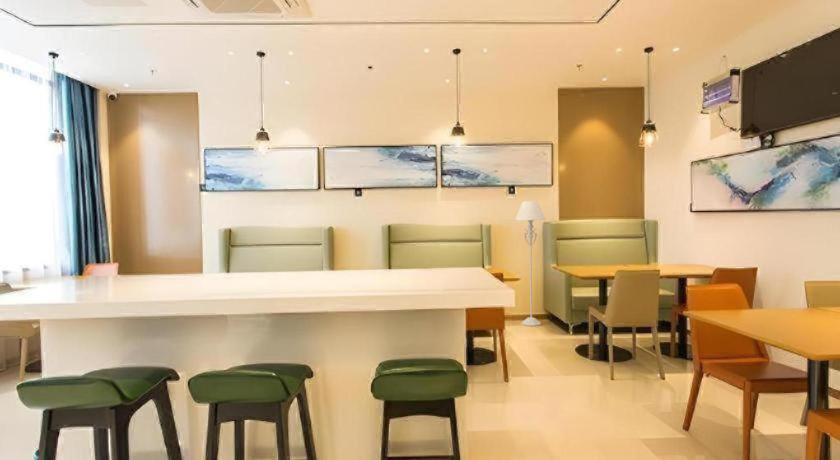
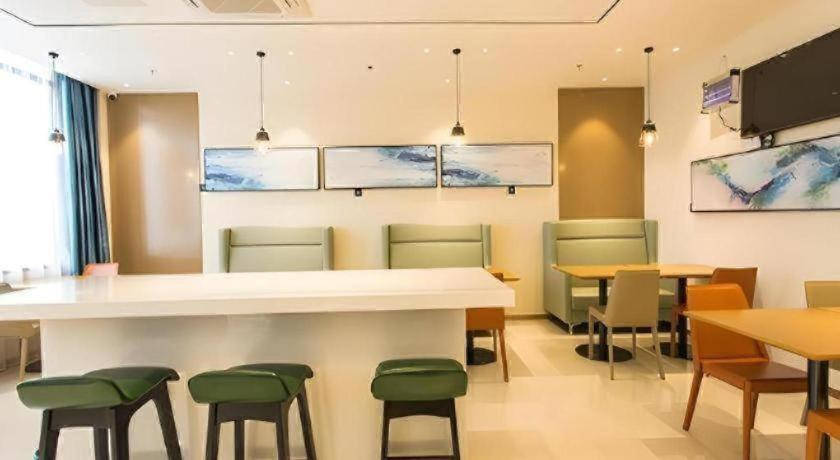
- floor lamp (530, 262)
